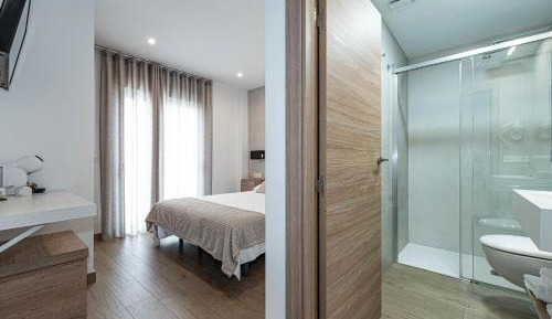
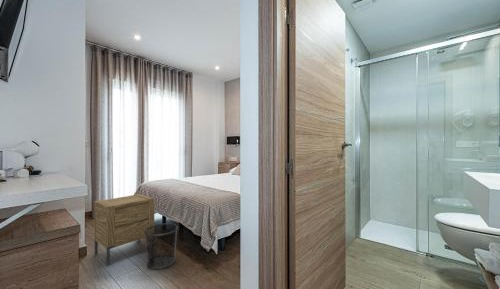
+ waste bin (161, 245)
+ nightstand (125, 225)
